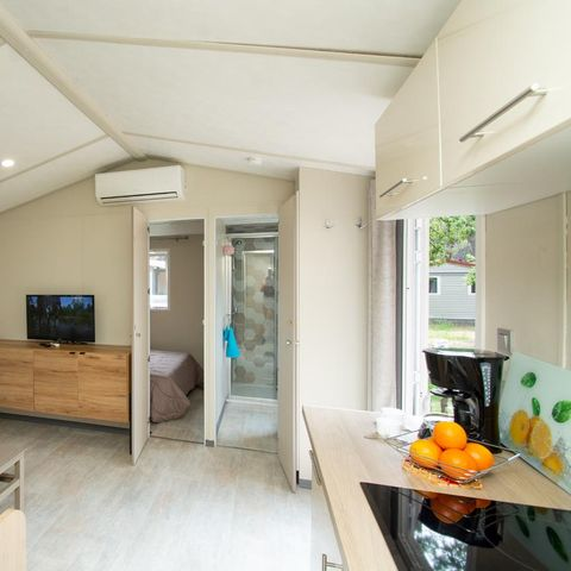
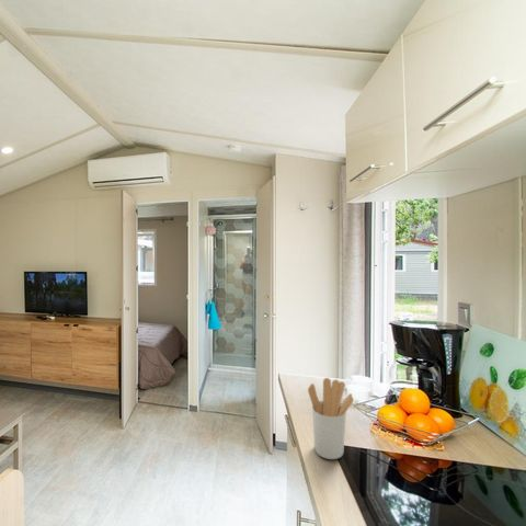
+ utensil holder (330, 414)
